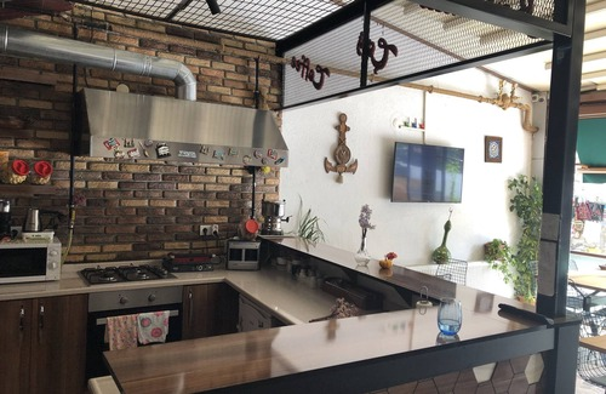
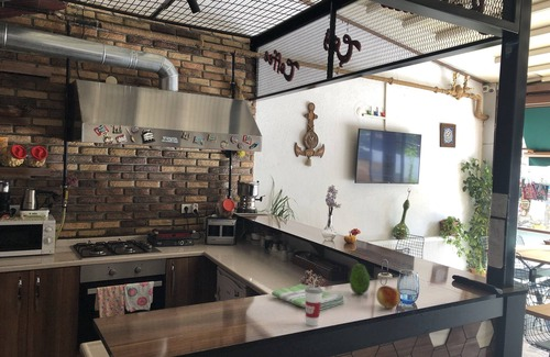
+ cup (312, 300)
+ fruit (360, 278)
+ fruit (388, 297)
+ dish towel (305, 295)
